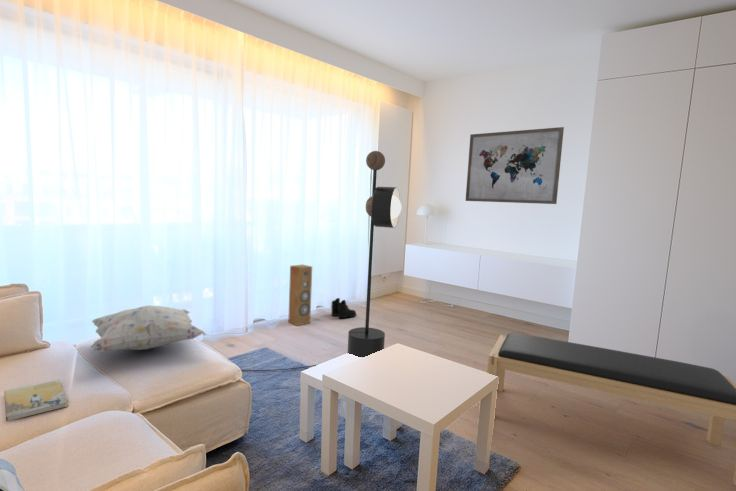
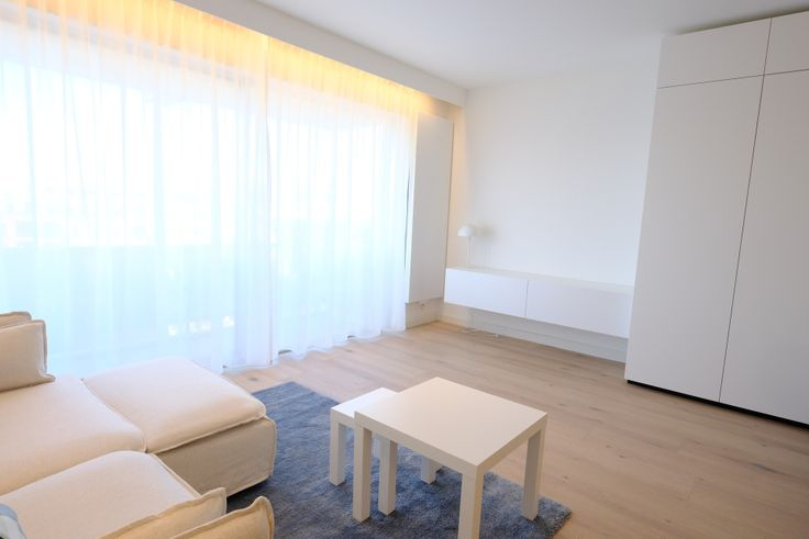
- boots (343, 307)
- decorative pillow (147, 327)
- bench (601, 390)
- speaker (300, 294)
- wall art (510, 167)
- book (35, 398)
- floor lamp (368, 264)
